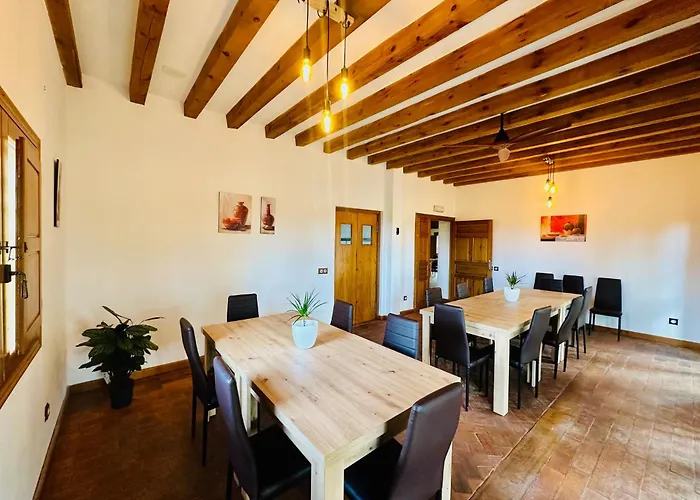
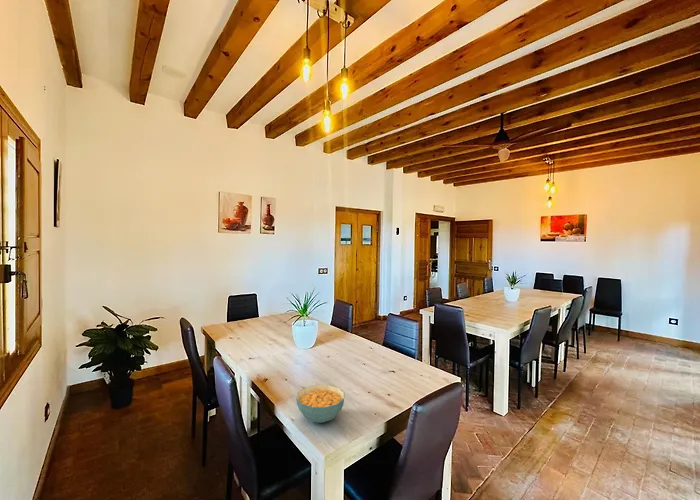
+ cereal bowl (320, 407)
